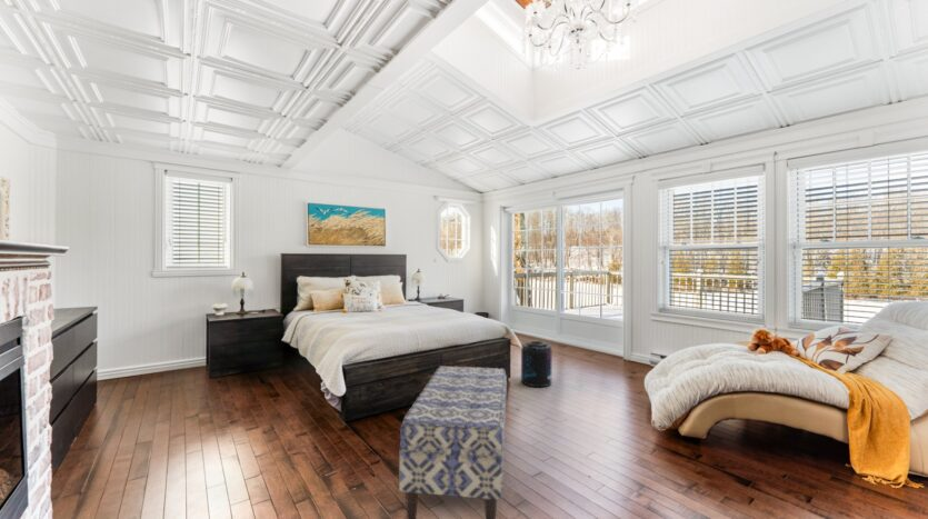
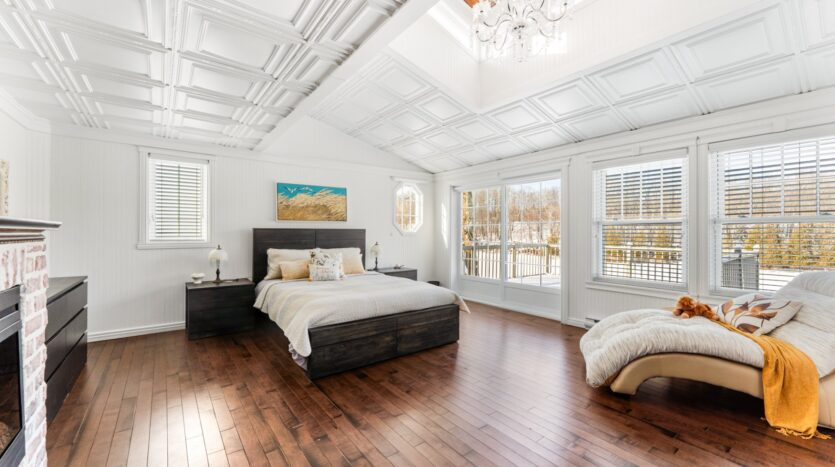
- supplement container (536, 362)
- bench (462, 430)
